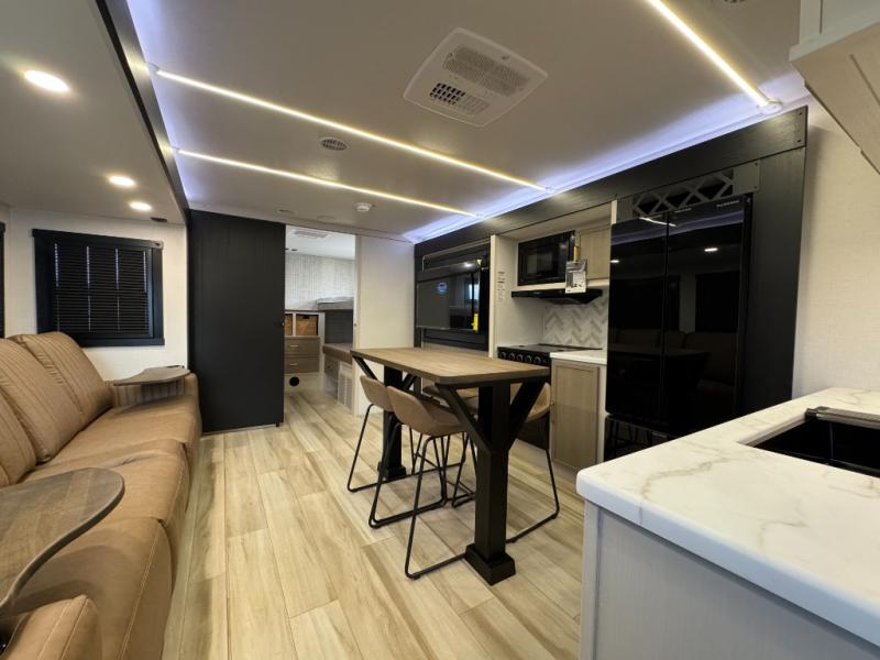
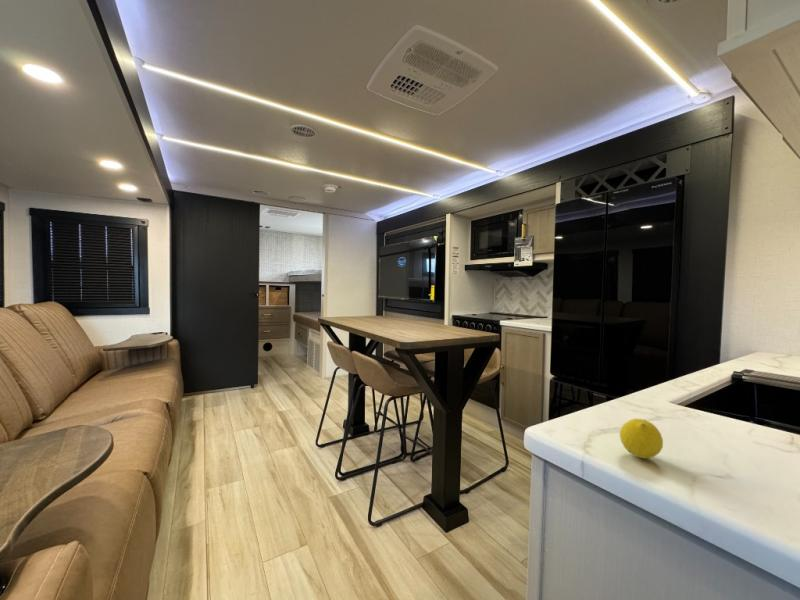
+ fruit (640, 437)
